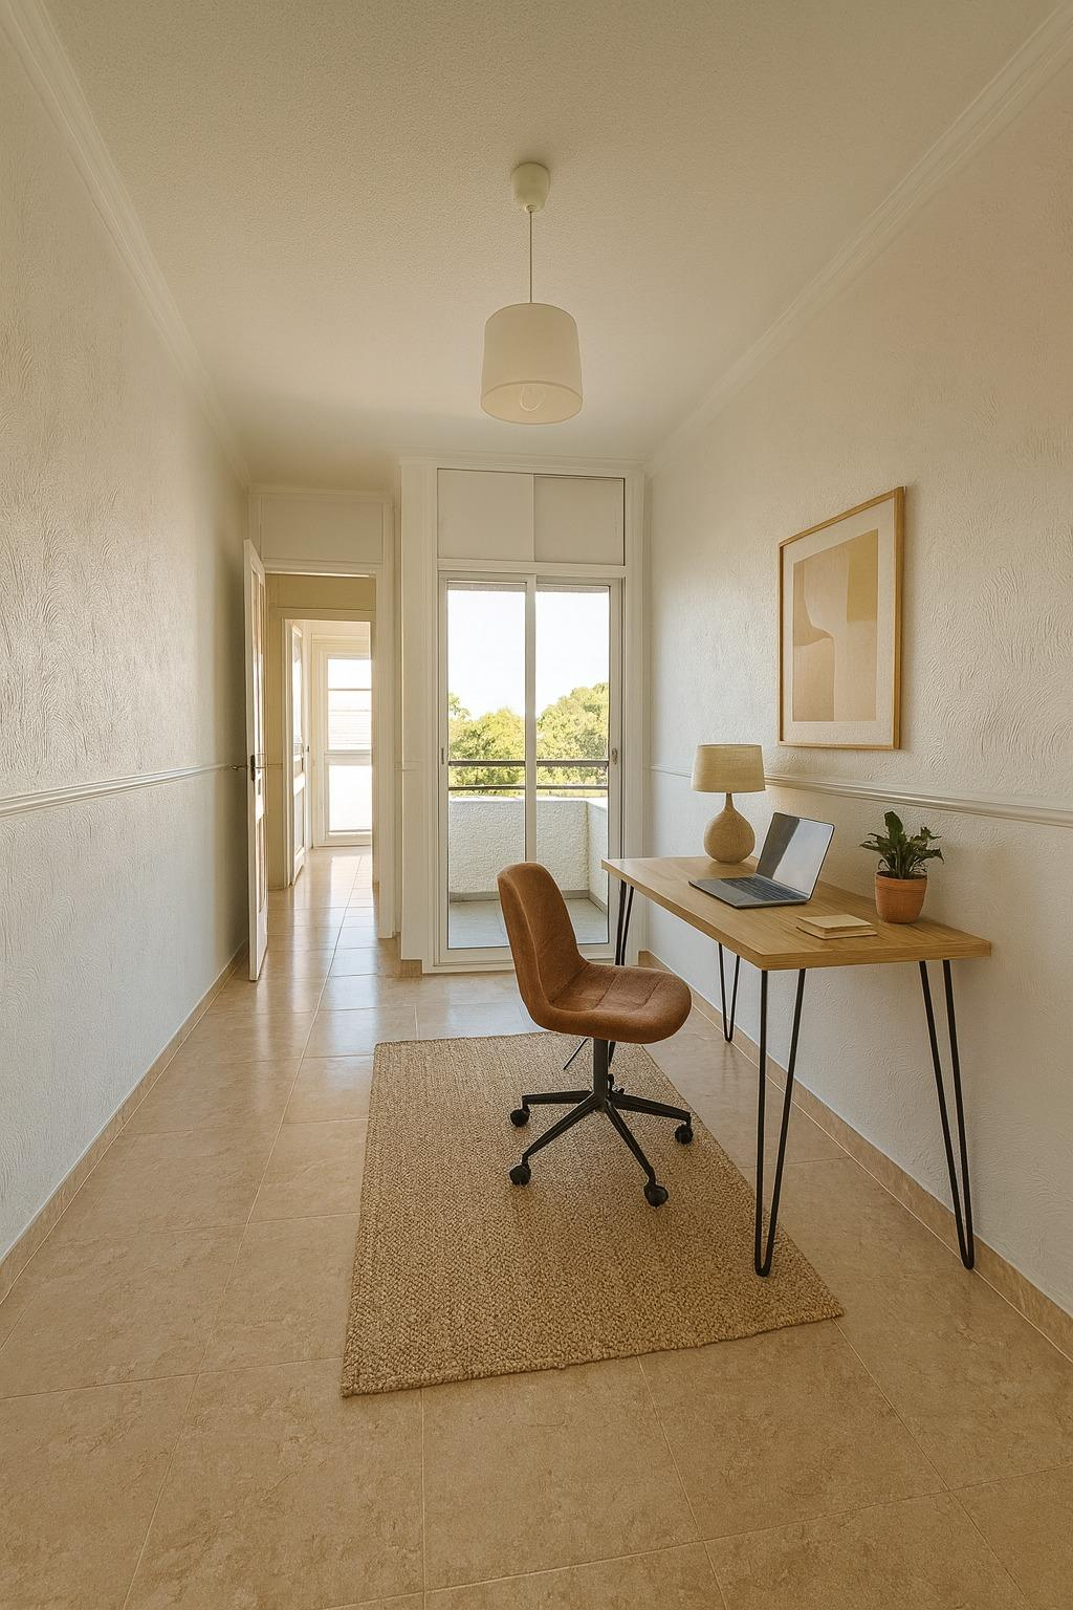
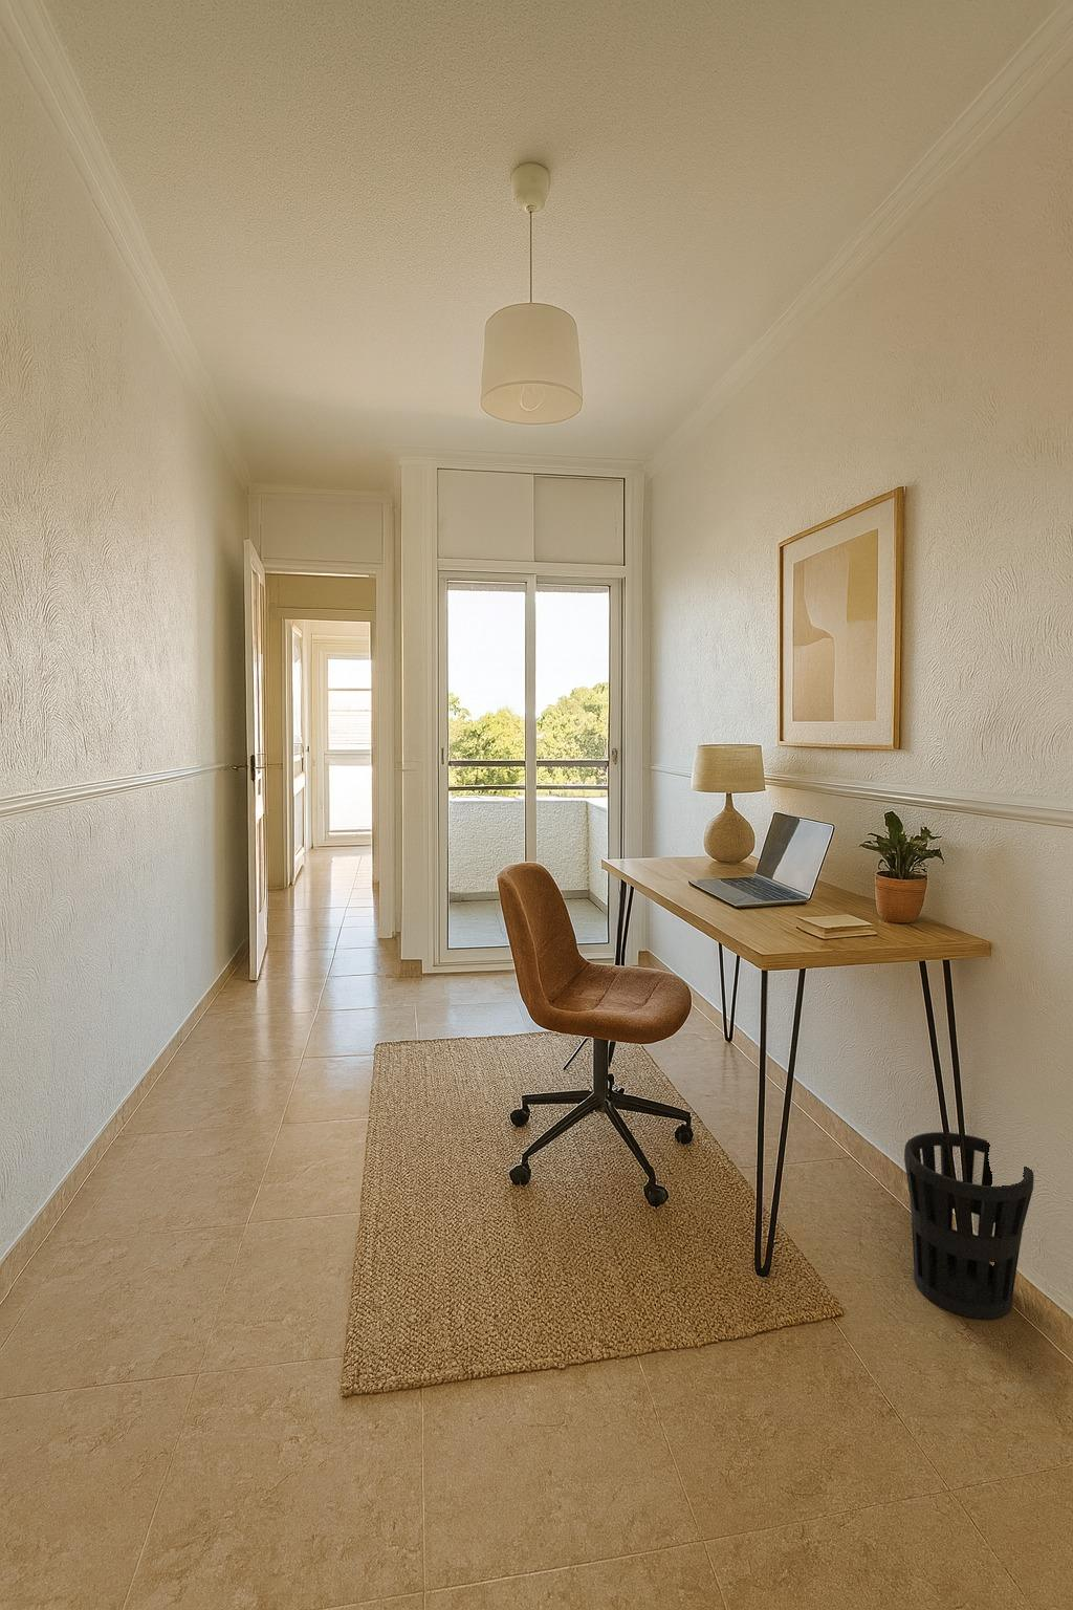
+ wastebasket (964, 1223)
